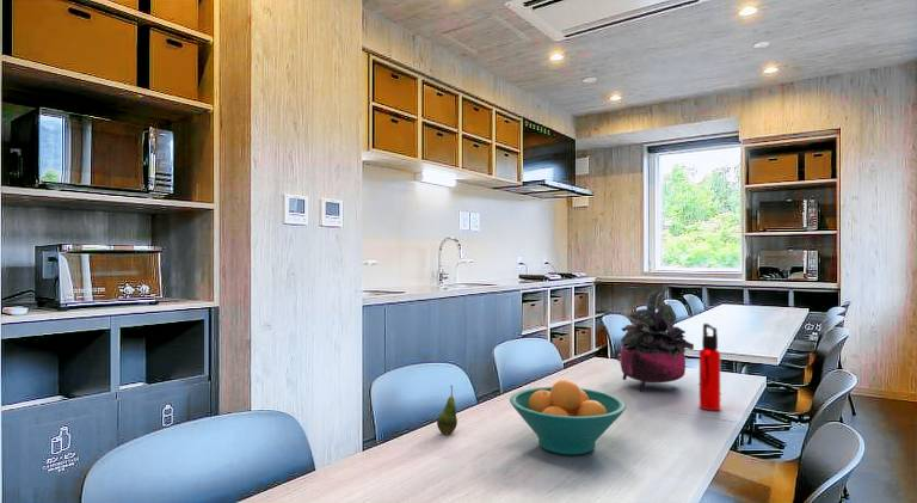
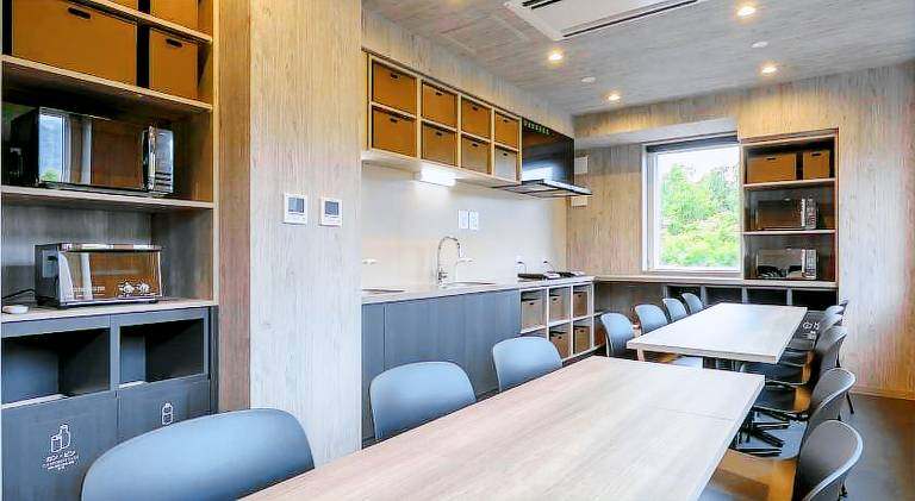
- fruit (447, 410)
- water bottle (709, 366)
- fruit bowl (566, 412)
- potted plant (648, 336)
